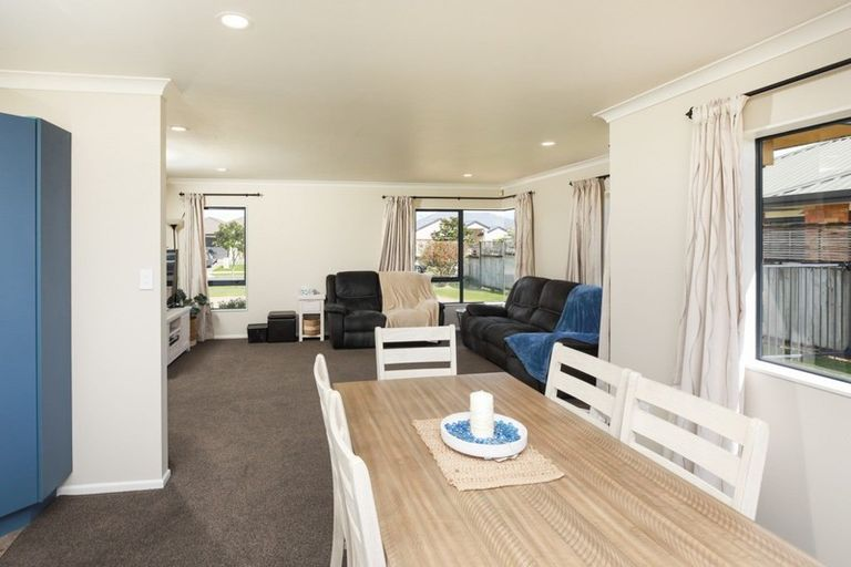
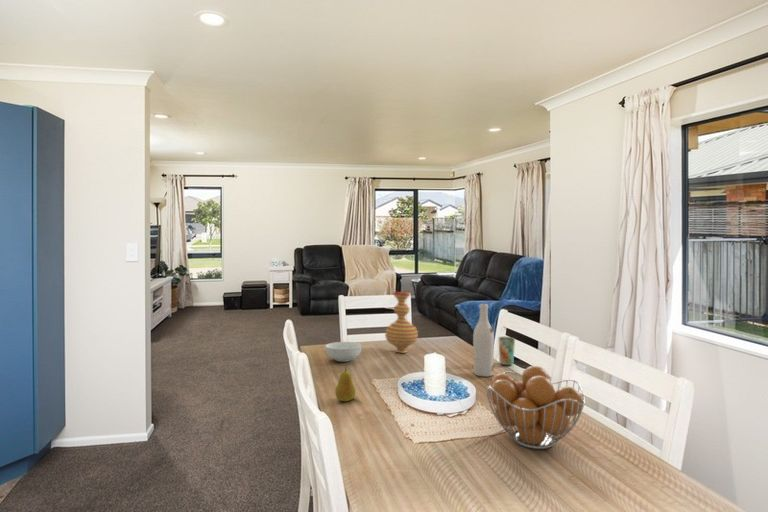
+ fruit (345, 383)
+ wine bottle (483, 339)
+ cup (506, 351)
+ vase (401, 322)
+ fruit basket (533, 405)
+ cereal bowl (343, 352)
